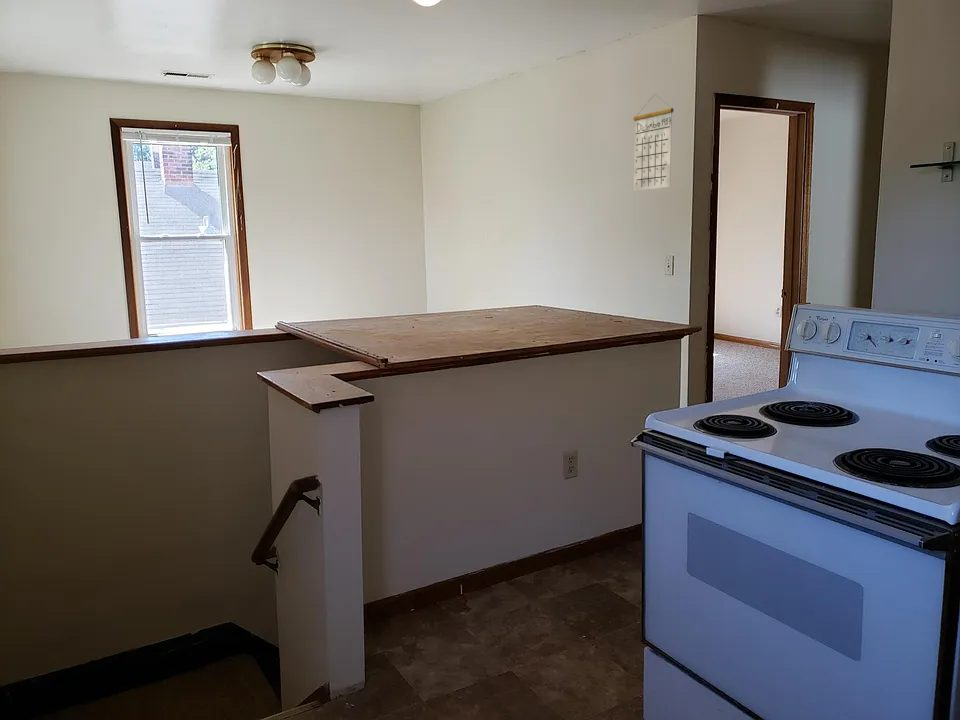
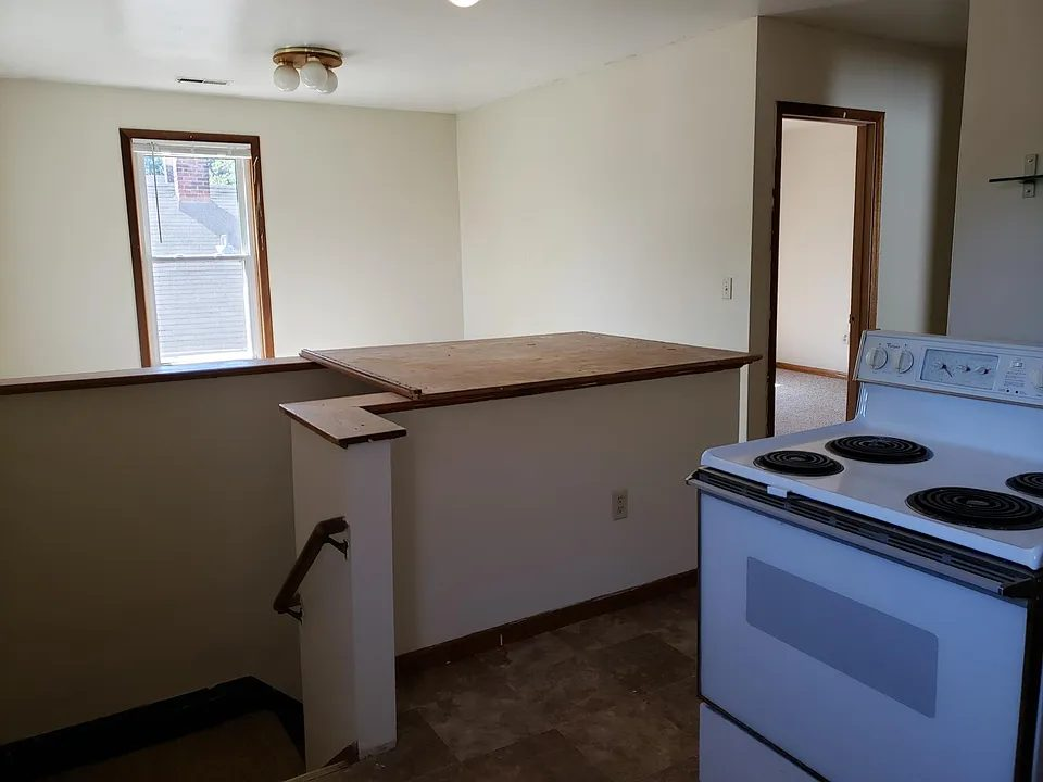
- calendar (652, 141)
